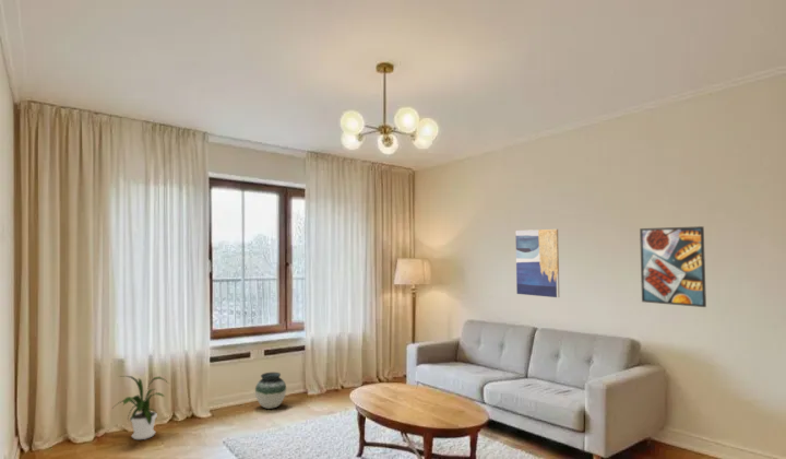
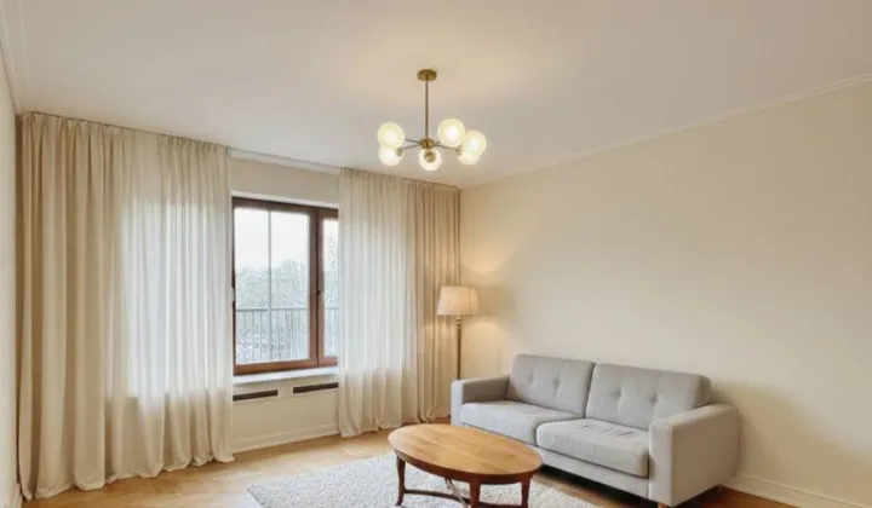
- wall art (536, 262)
- vase (271, 390)
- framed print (671, 266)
- house plant (142, 404)
